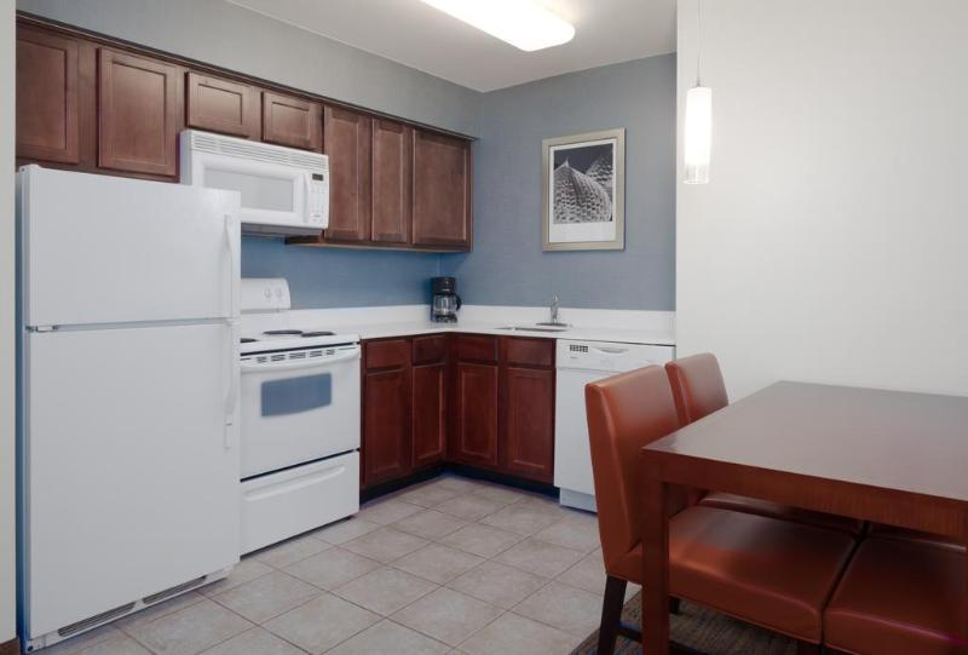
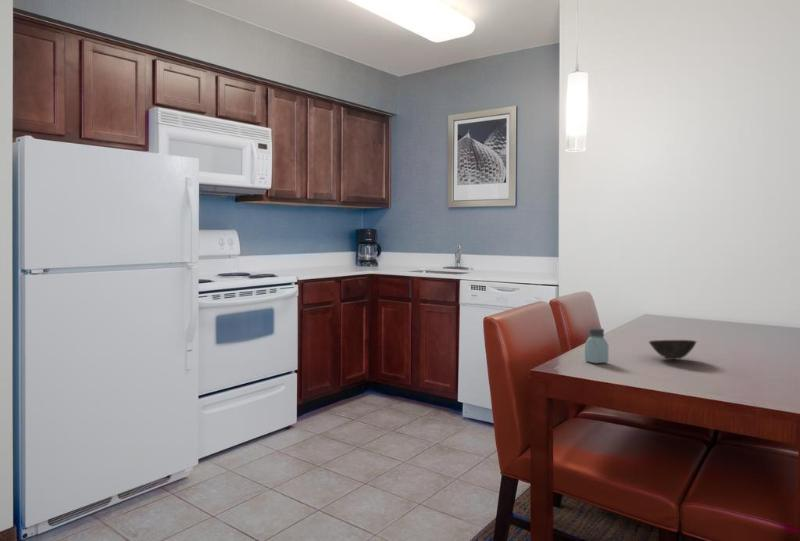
+ bowl (672, 345)
+ saltshaker (596, 345)
